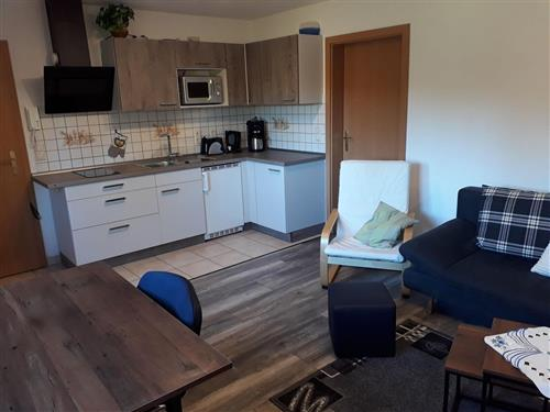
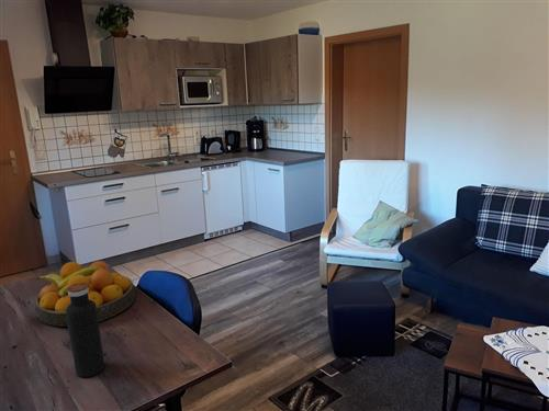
+ fruit bowl (87, 283)
+ water bottle (83, 329)
